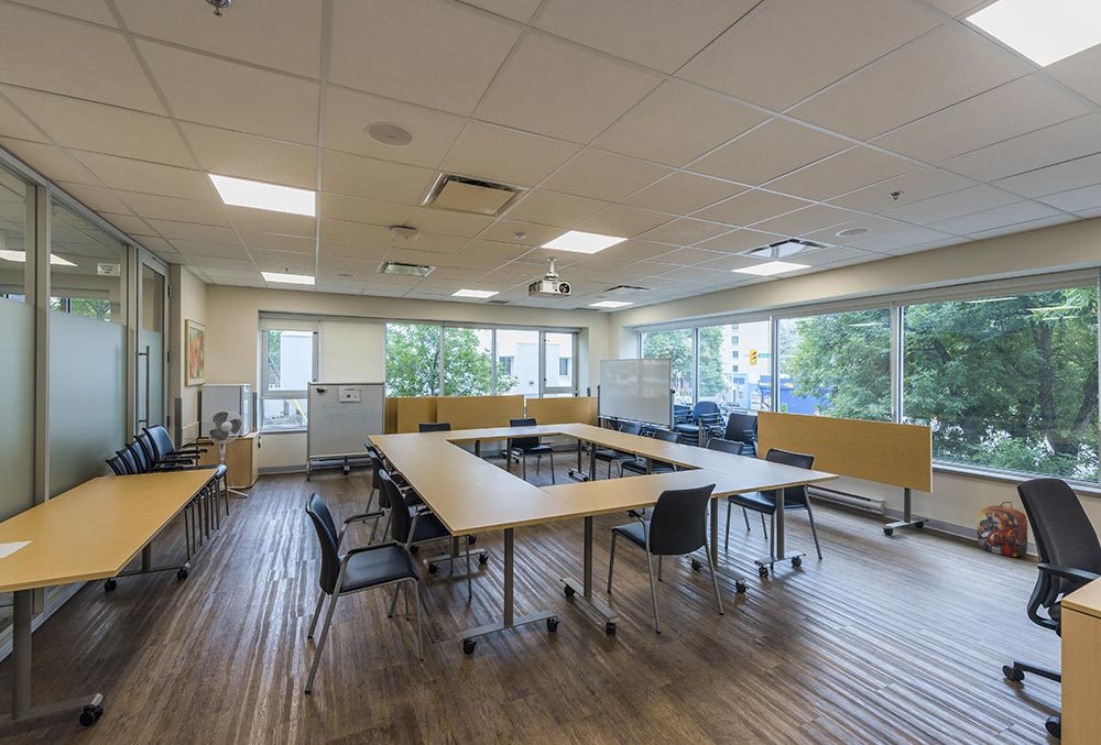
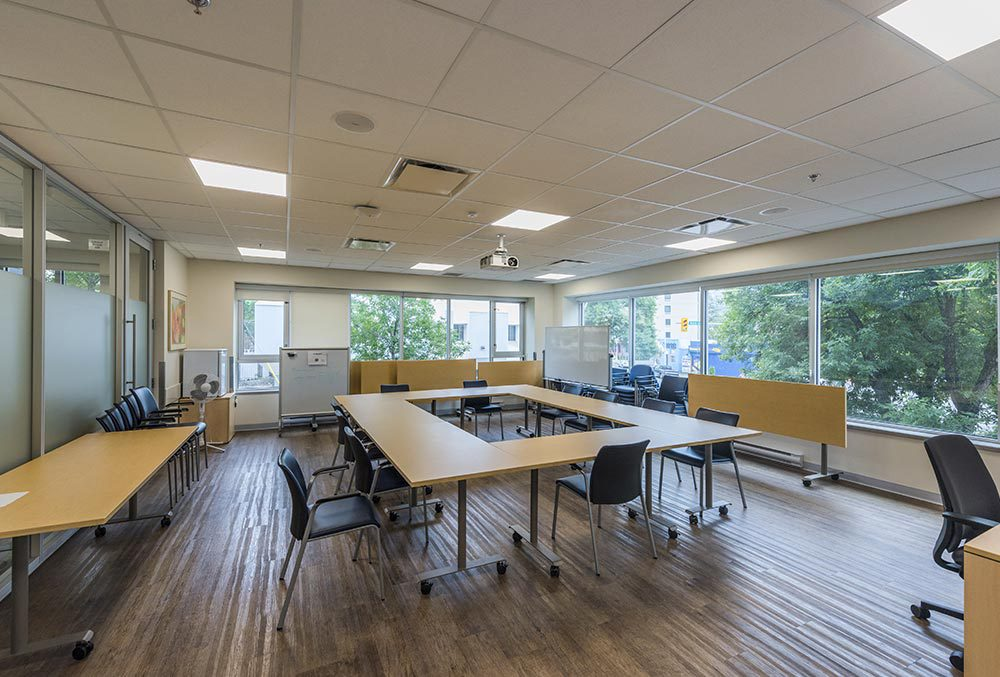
- backpack (1002, 527)
